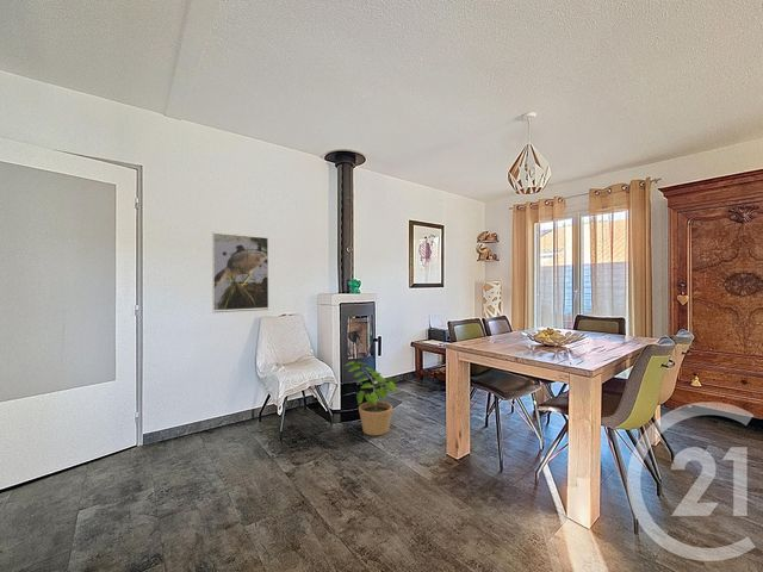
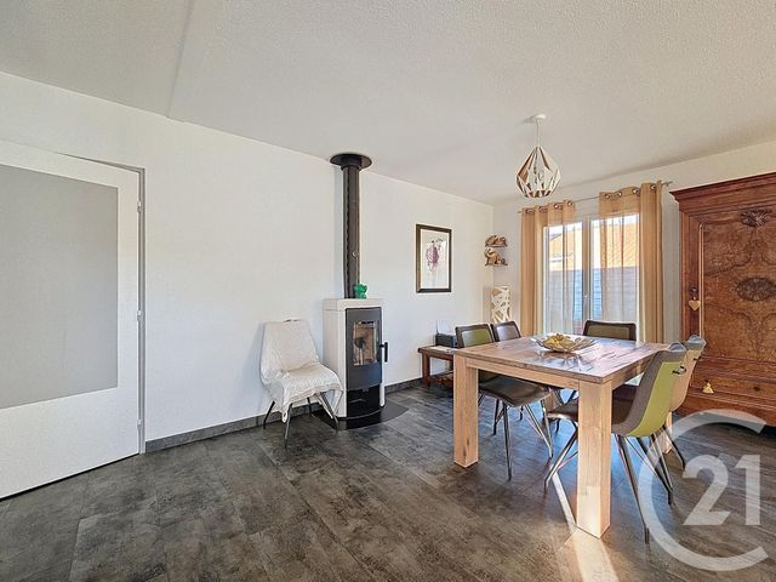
- potted plant (371, 393)
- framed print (241, 273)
